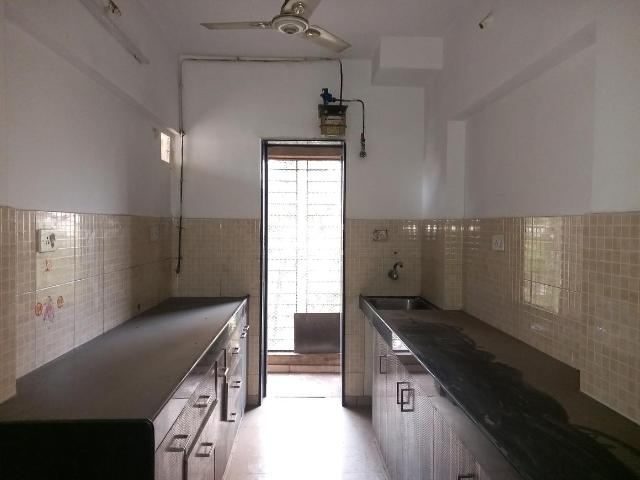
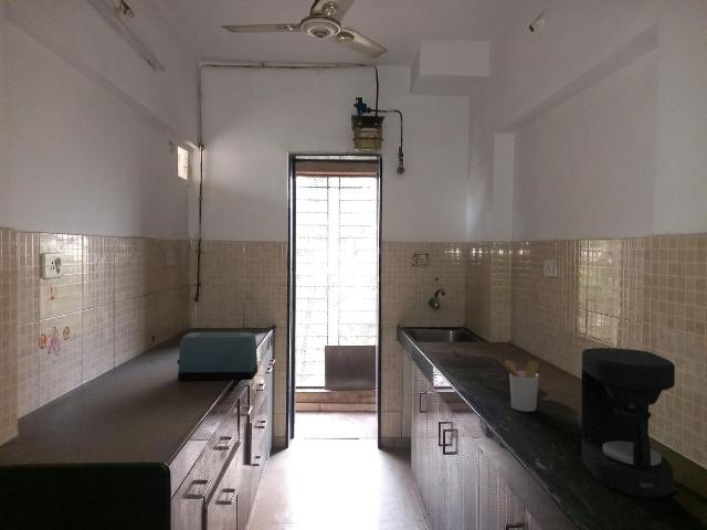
+ toaster (218, 354)
+ utensil holder (517, 383)
+ coffee maker (627, 415)
